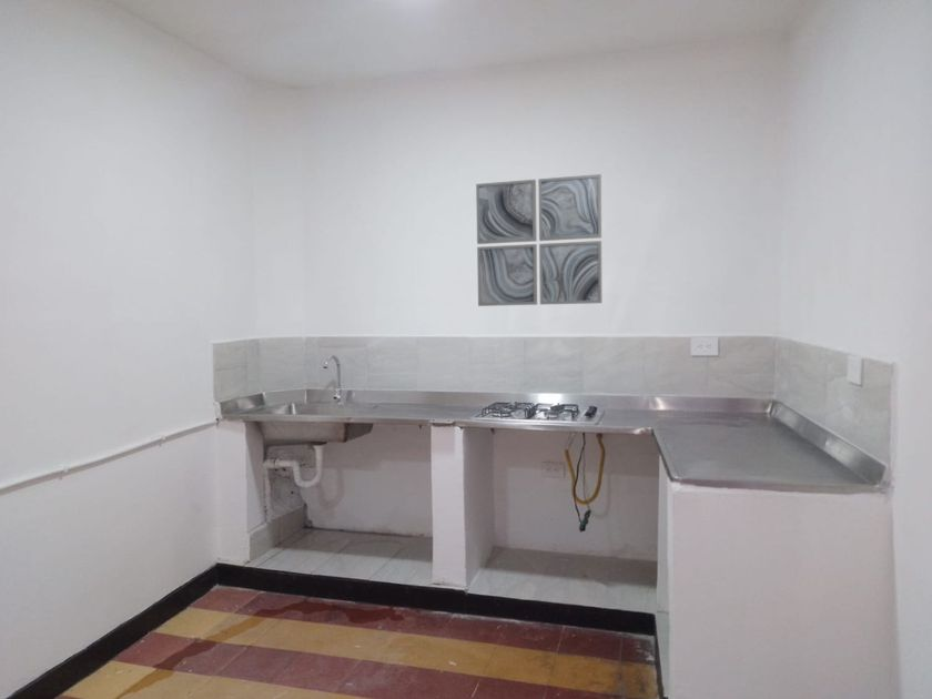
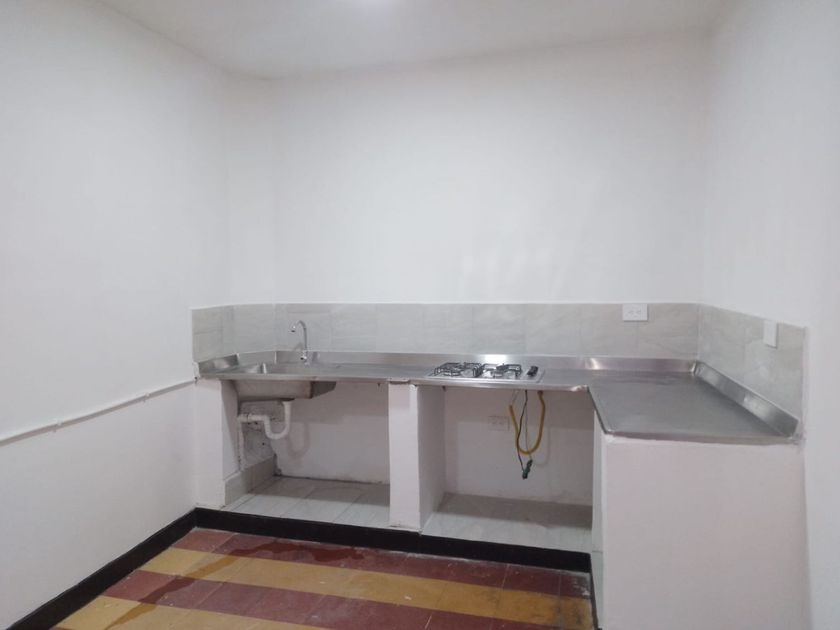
- wall art (536, 244)
